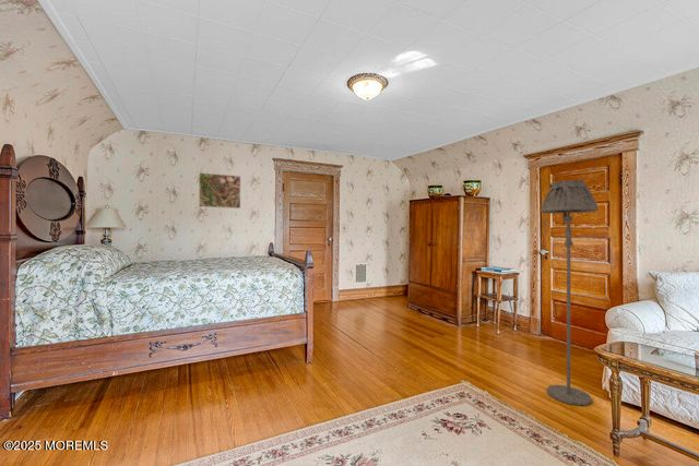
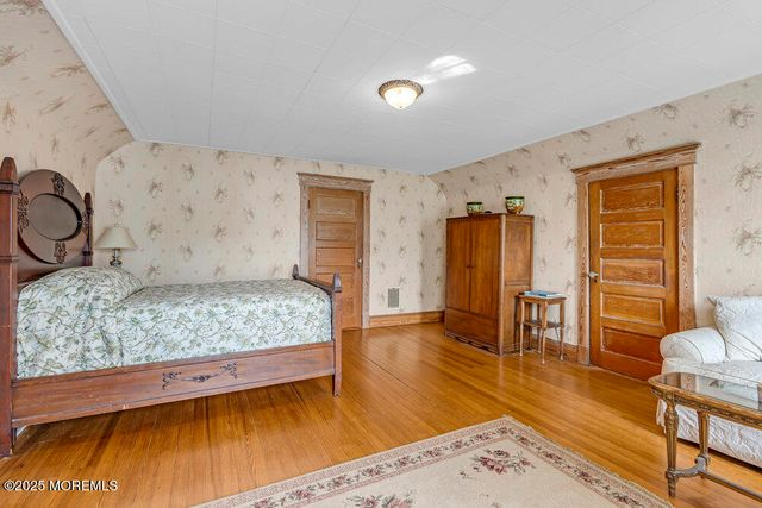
- floor lamp (568, 288)
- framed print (220, 191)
